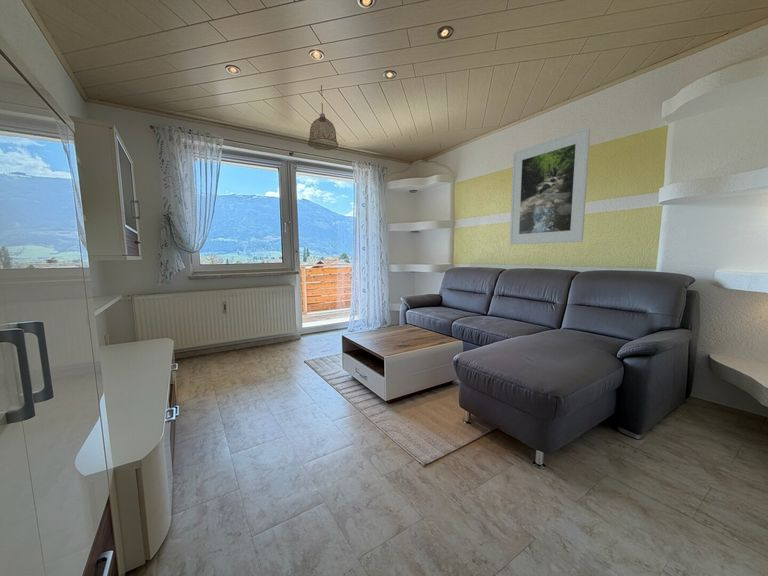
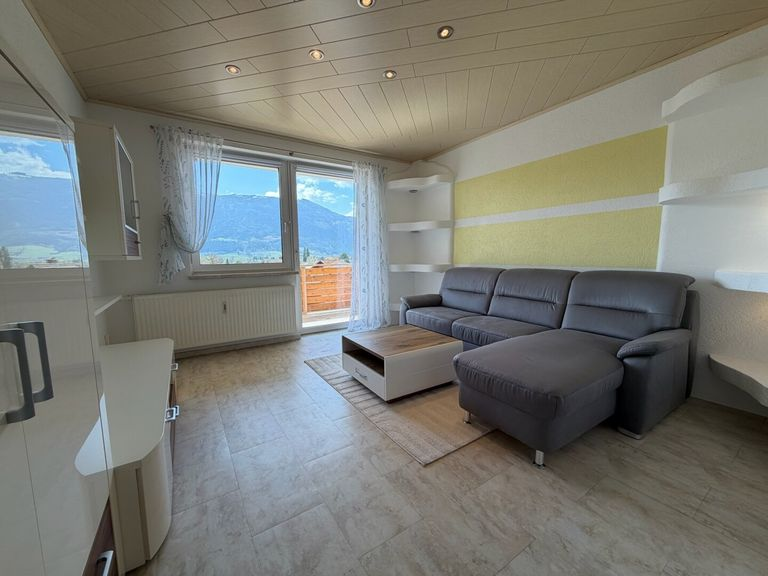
- pendant lamp (322, 115)
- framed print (545, 193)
